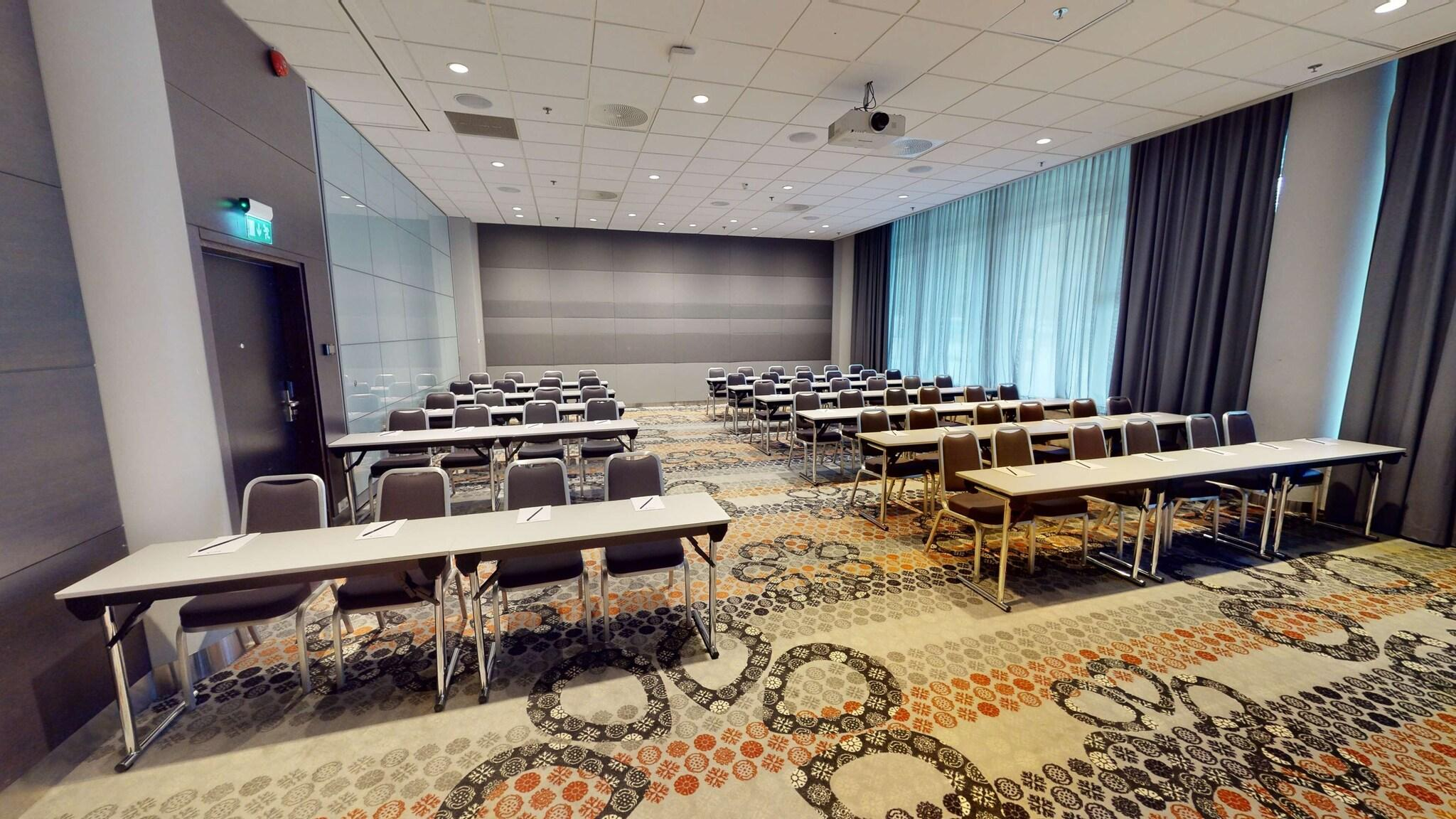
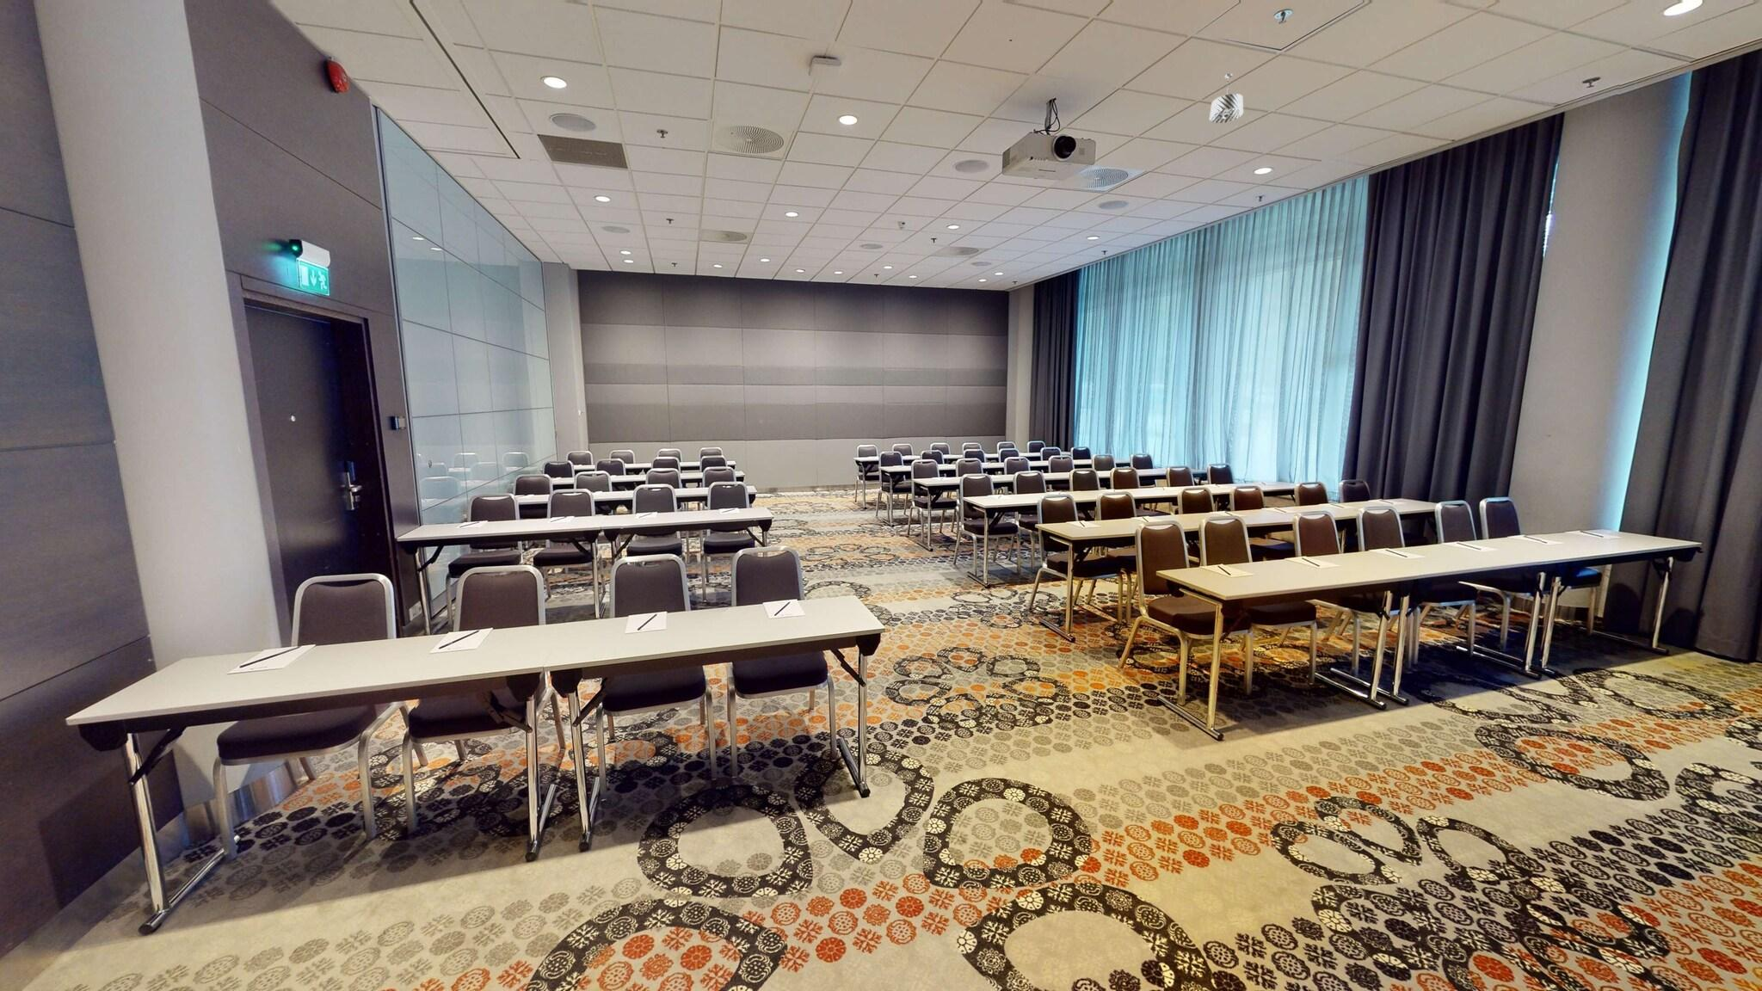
+ pendant light (1227, 99)
